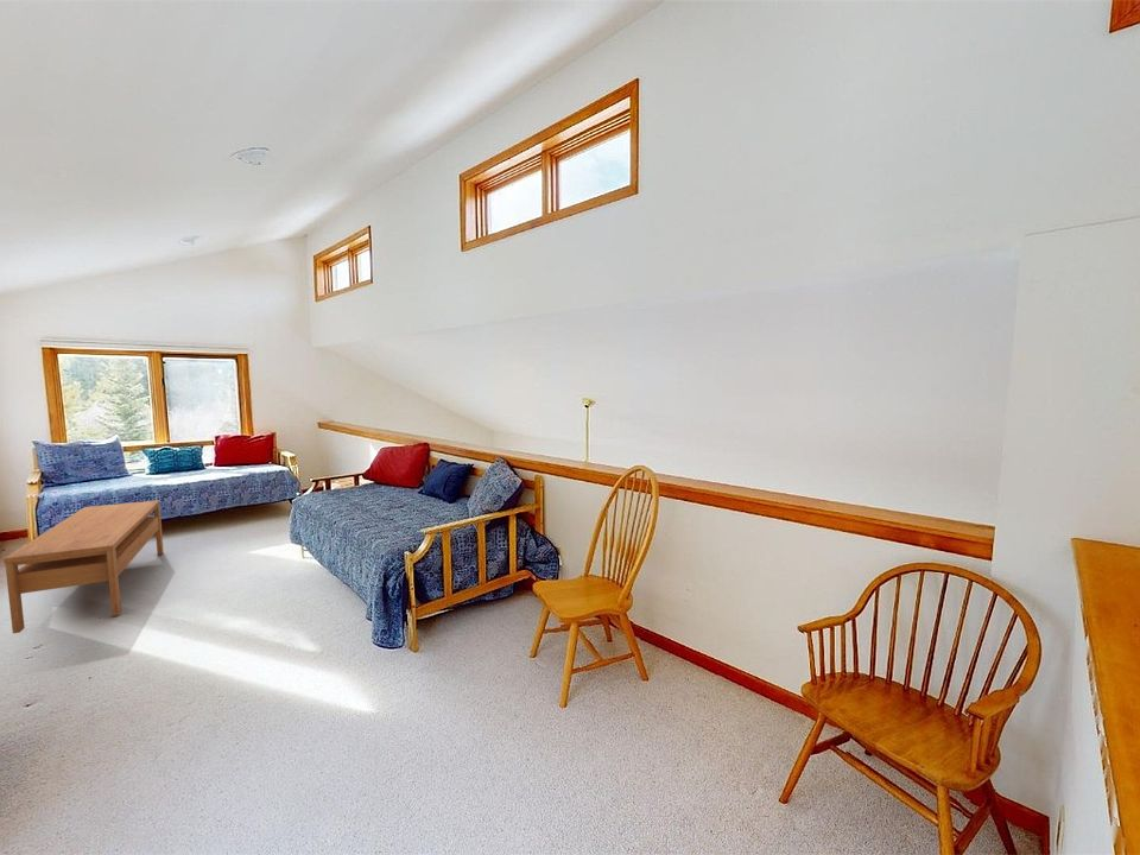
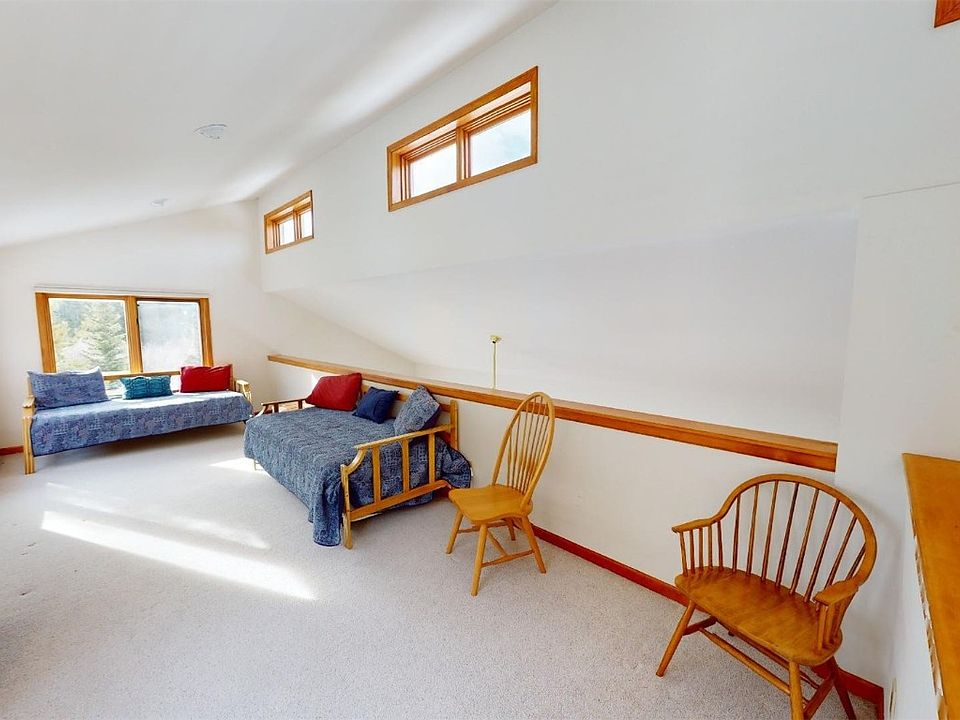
- coffee table (100, 555)
